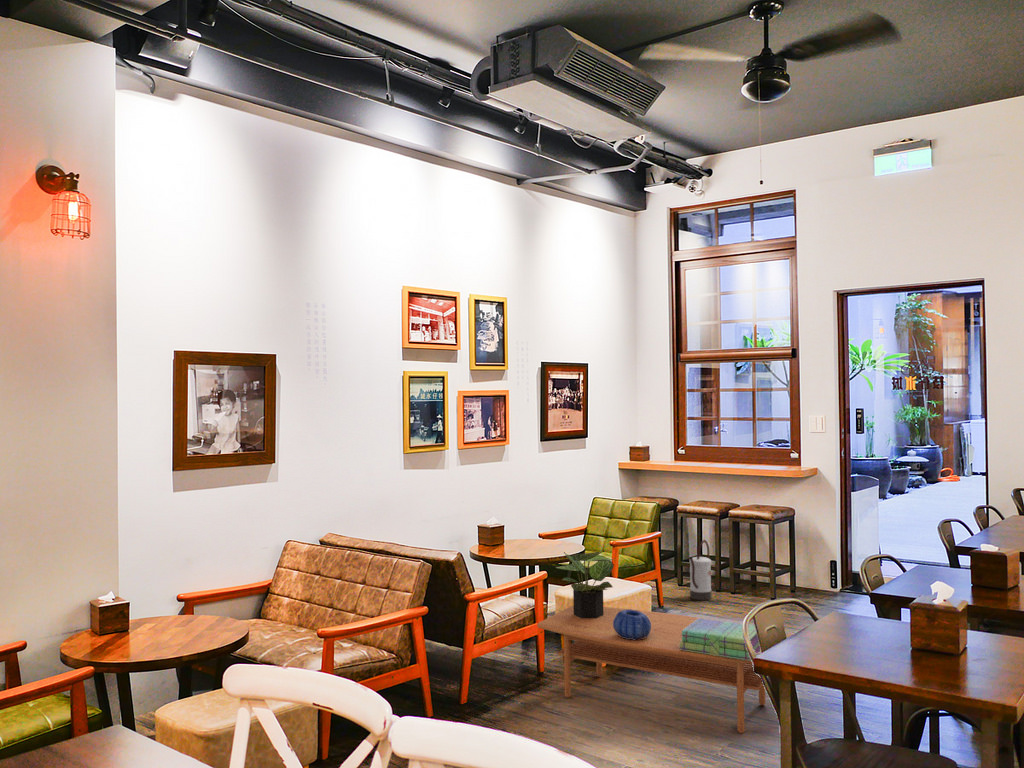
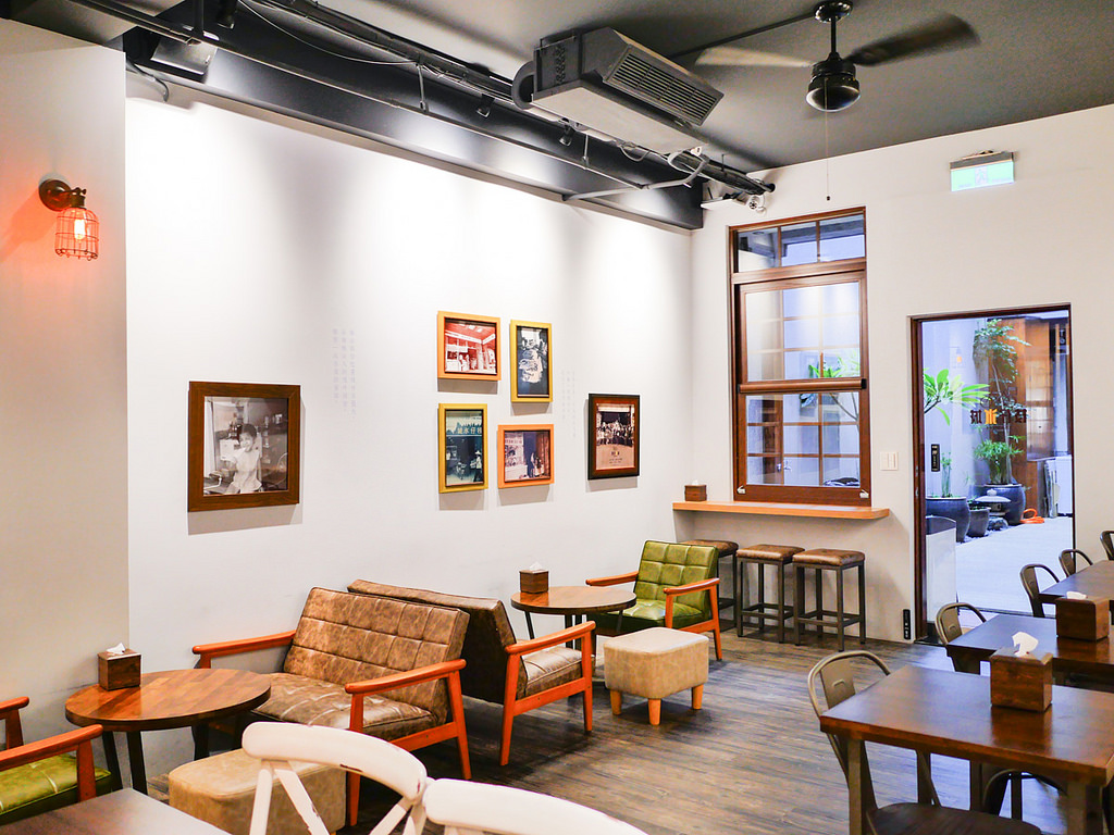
- potted plant (585, 580)
- coffee table (662, 665)
- watering can (700, 569)
- stack of books (722, 638)
- decorative bowl (631, 623)
